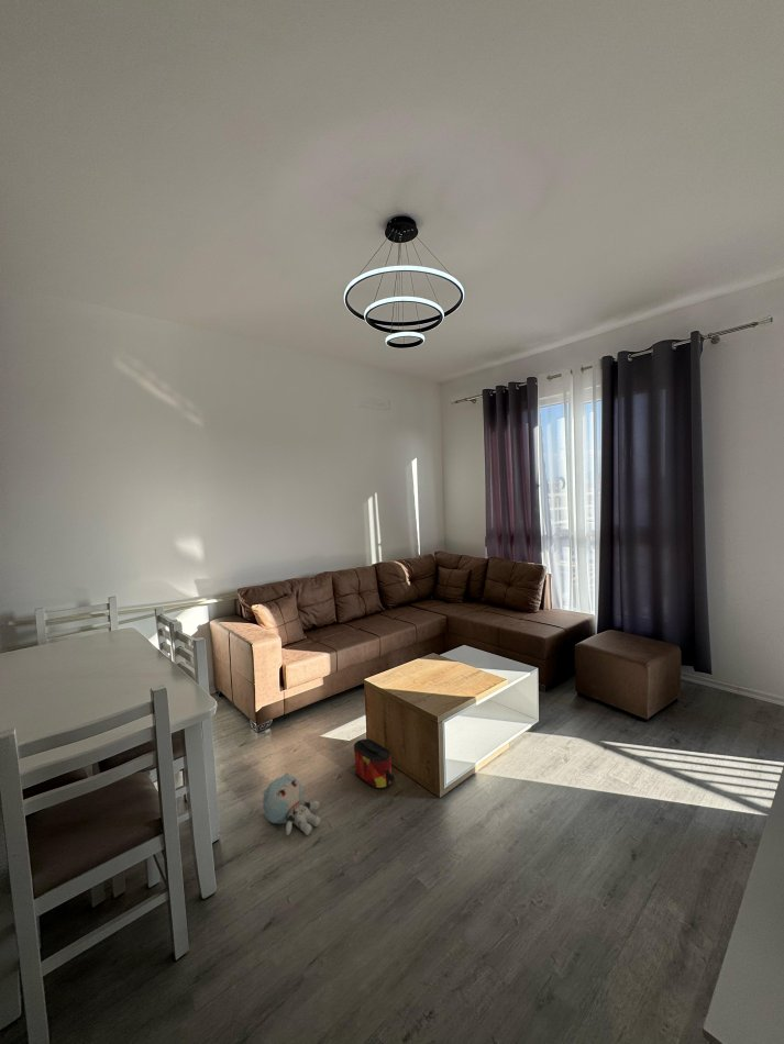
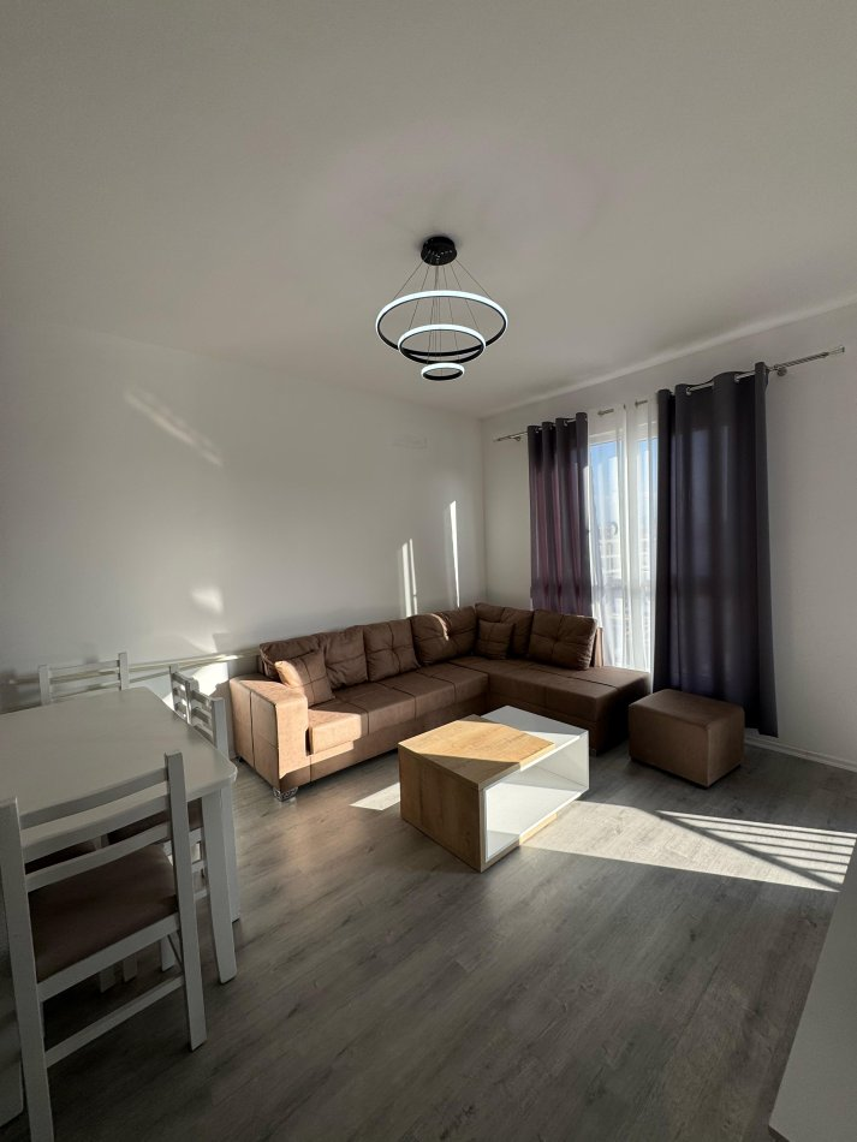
- plush toy (290, 801)
- bag (372, 760)
